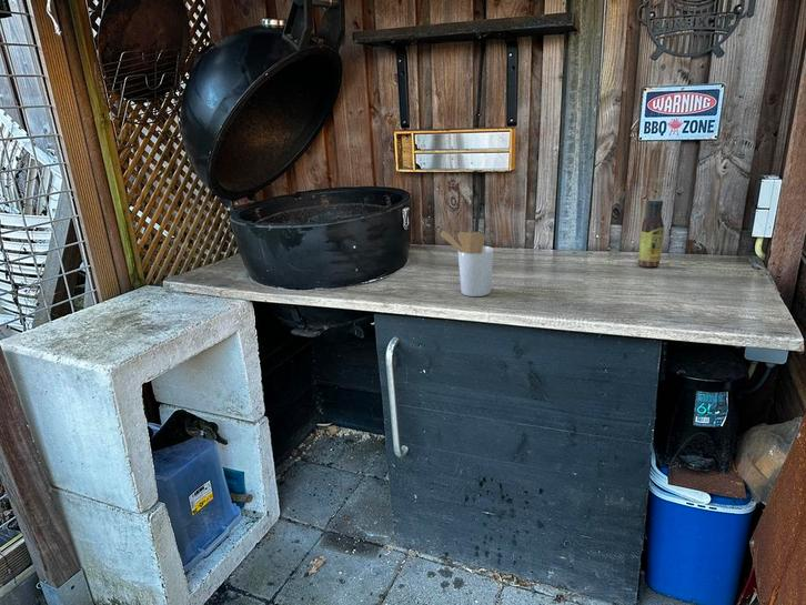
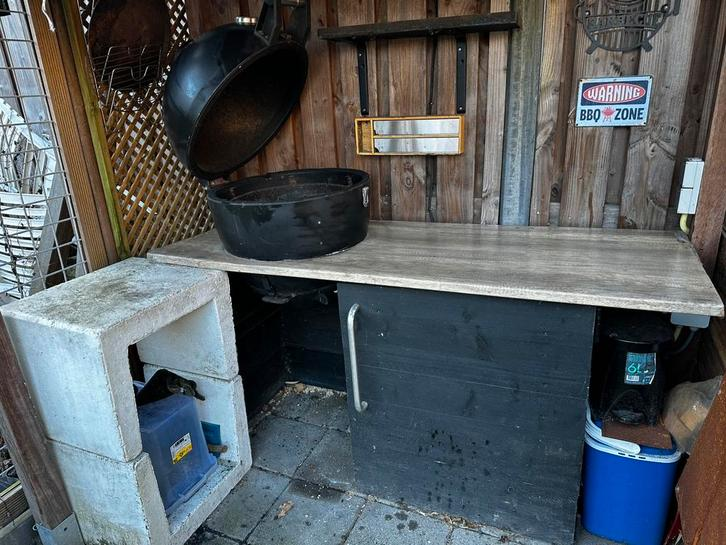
- utensil holder (466, 261)
- sauce bottle (652, 233)
